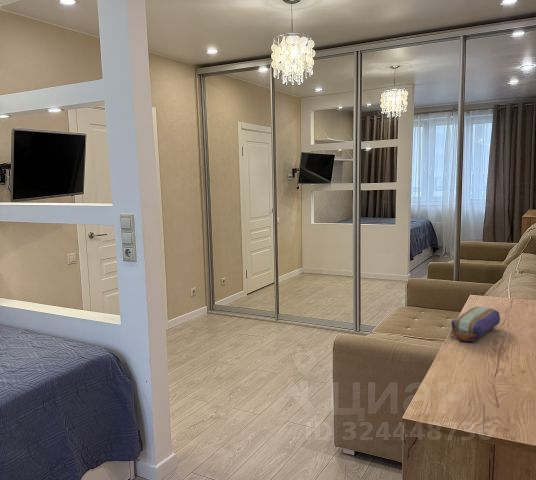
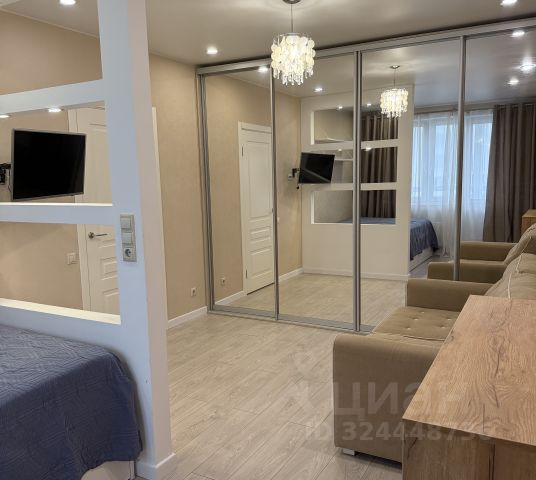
- pencil case (476, 322)
